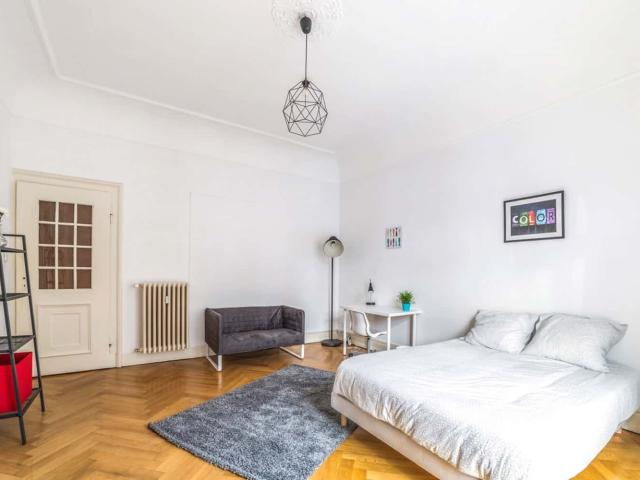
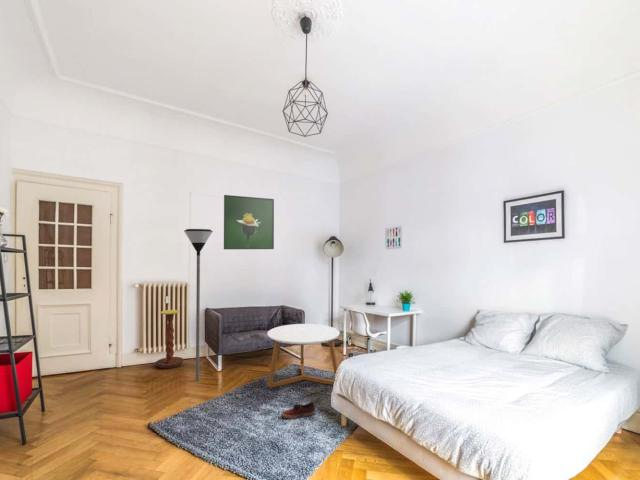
+ side table (169, 338)
+ shoe (298, 408)
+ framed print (249, 223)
+ floor lamp (198, 304)
+ coffee table (303, 355)
